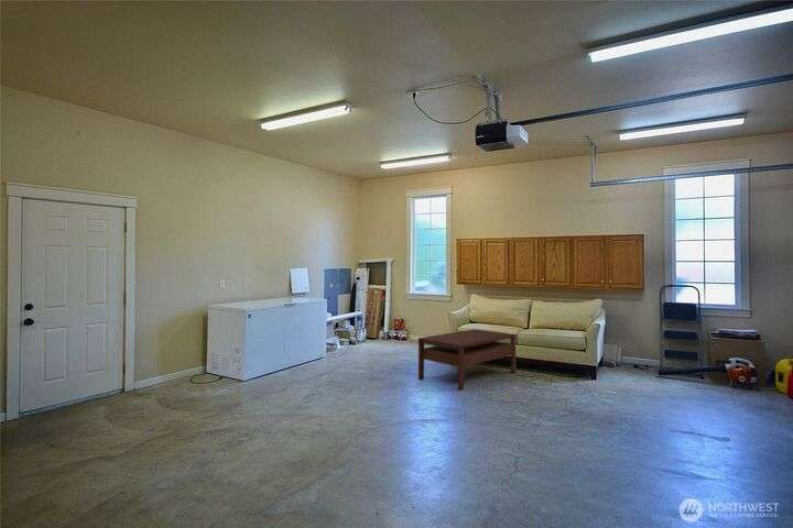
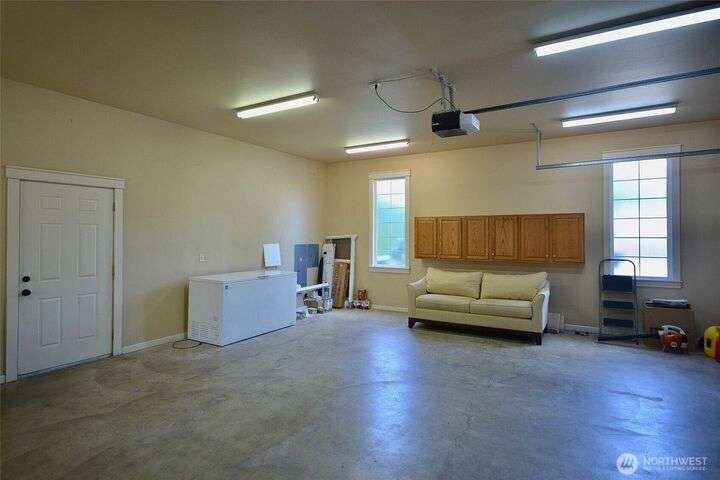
- coffee table (468, 355)
